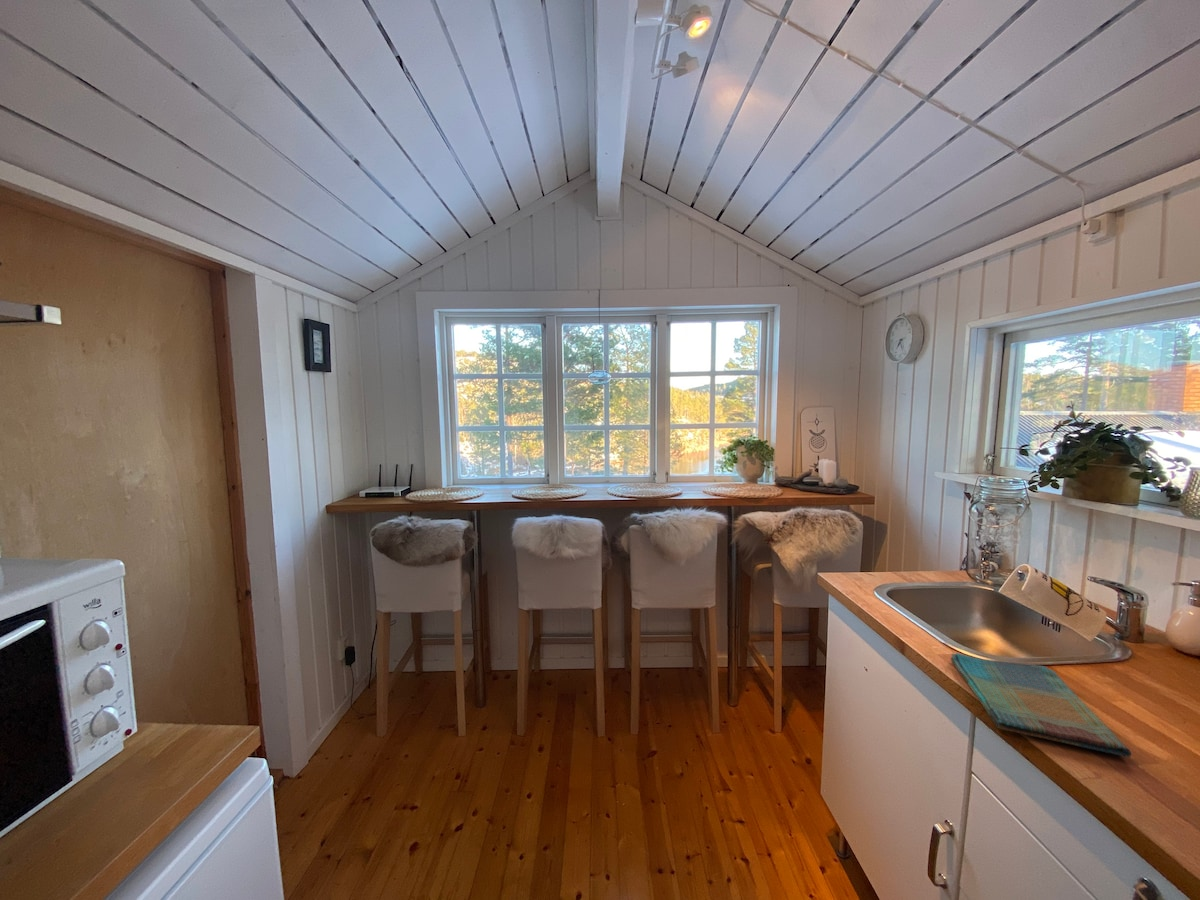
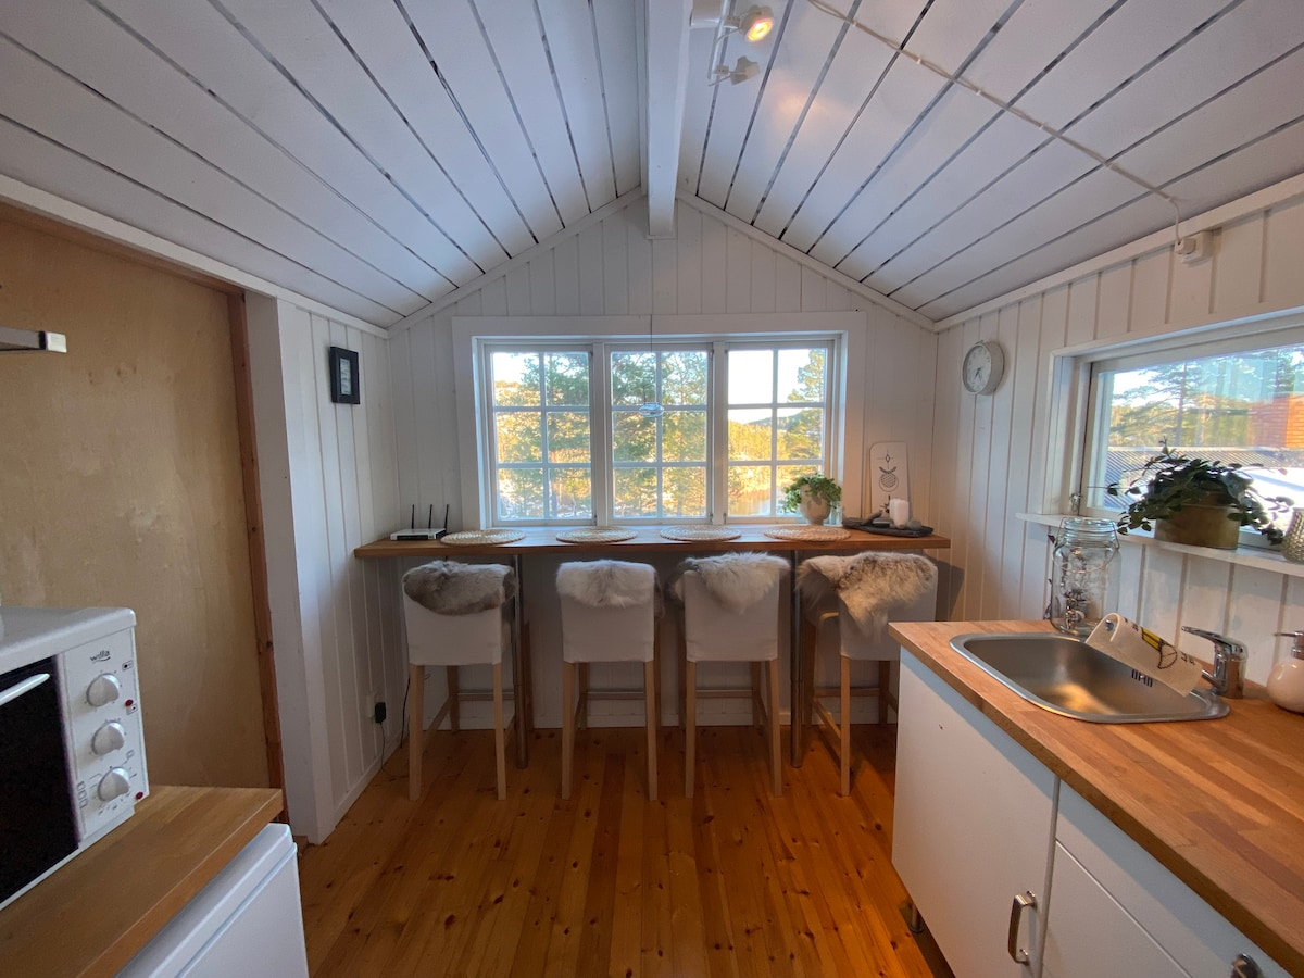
- dish towel (1027, 695)
